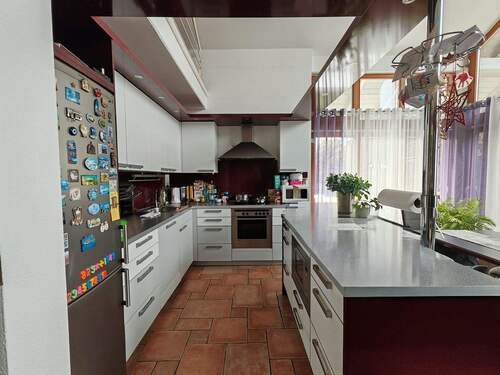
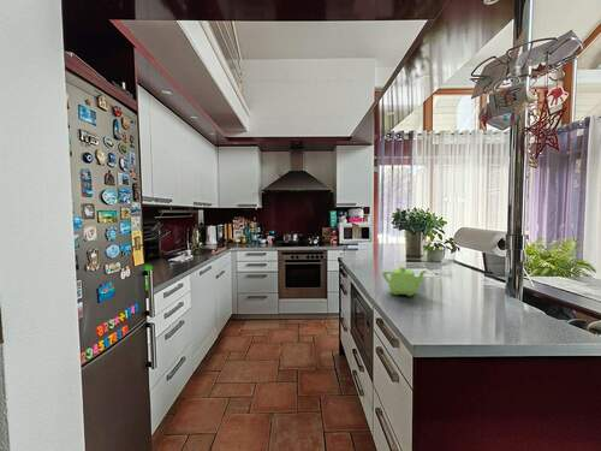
+ teapot (404, 279)
